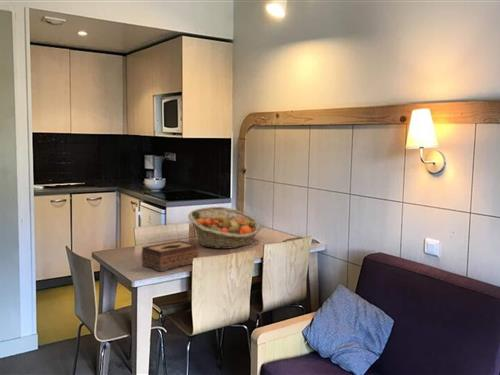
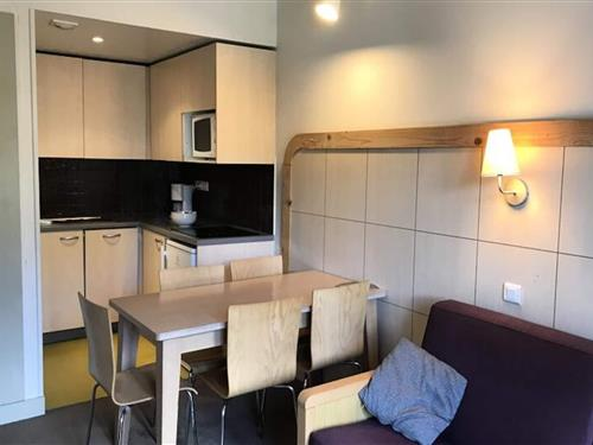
- fruit basket (224, 226)
- tissue box (170, 255)
